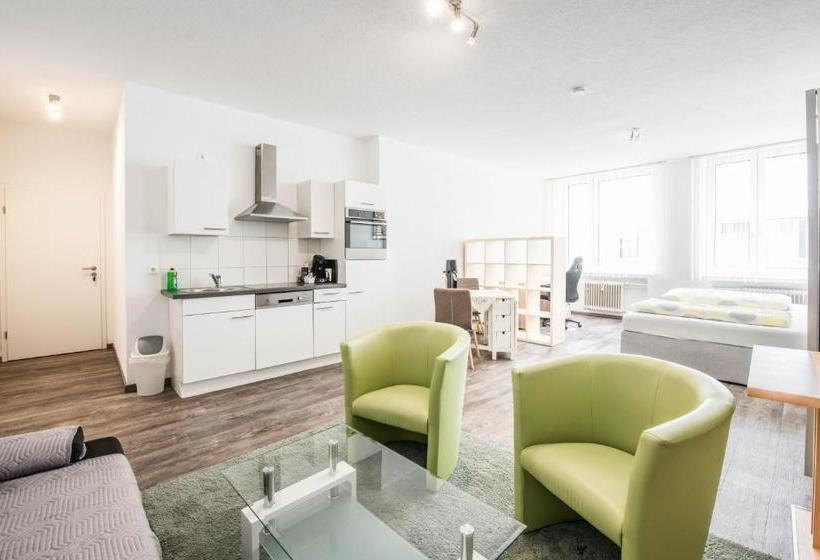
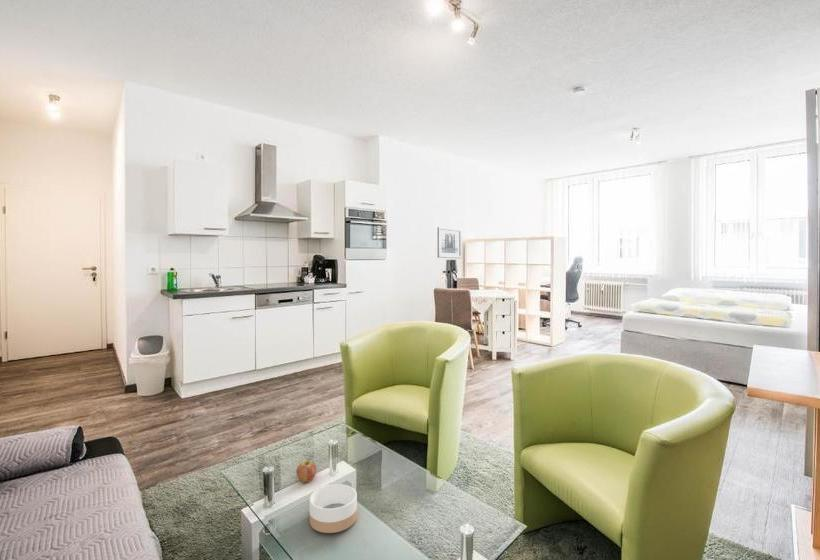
+ wall art (449, 243)
+ fruit (306, 470)
+ bowl (333, 508)
